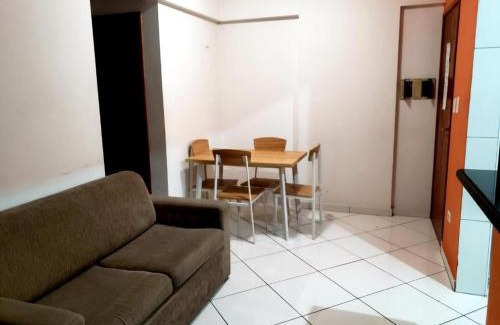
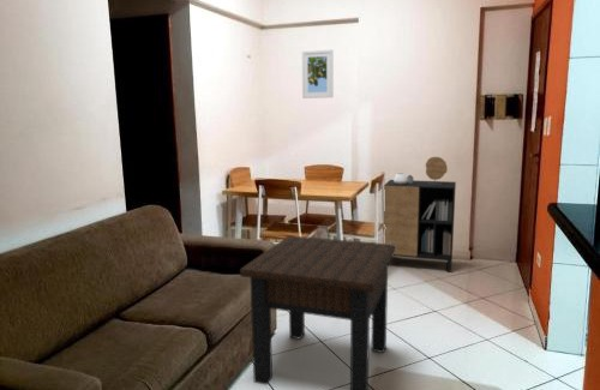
+ side table (324, 311)
+ cabinet (419, 210)
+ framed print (317, 74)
